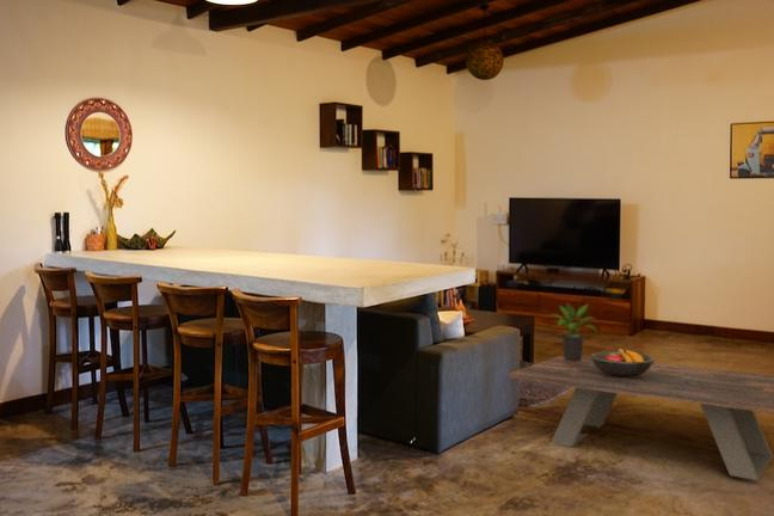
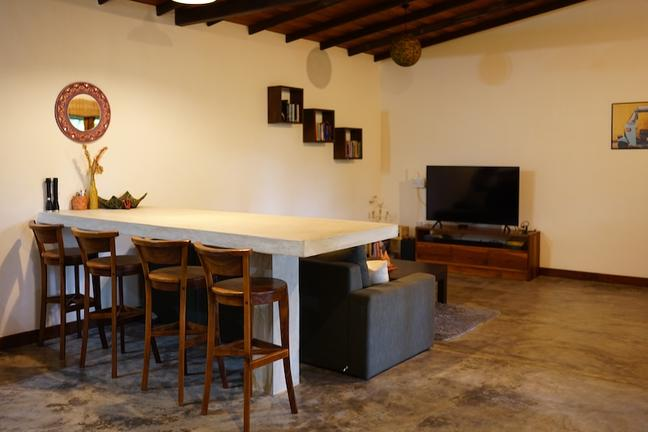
- potted plant (572, 331)
- fruit bowl (621, 362)
- coffee table (659, 398)
